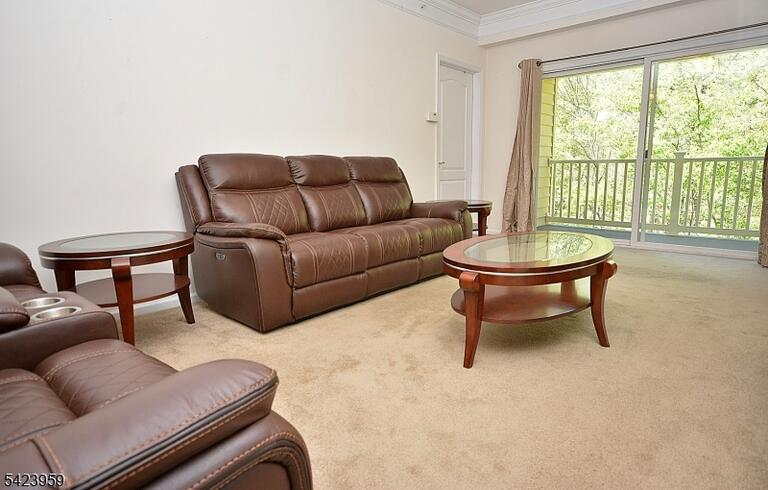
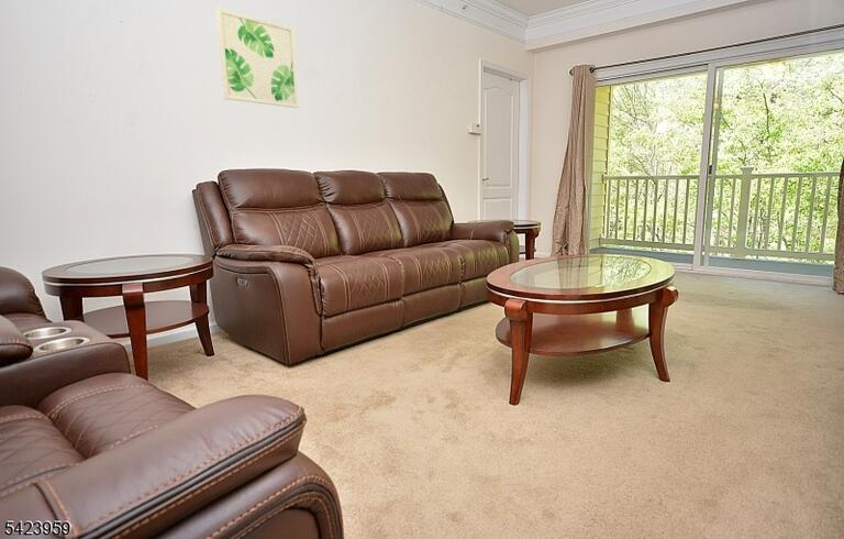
+ wall art (259, 62)
